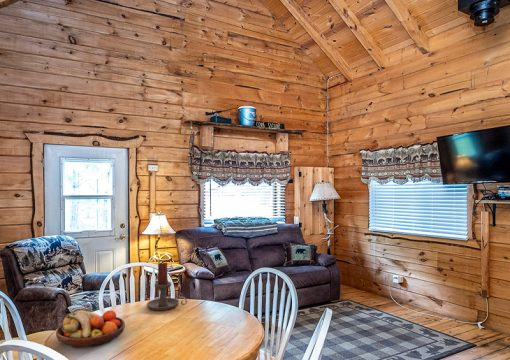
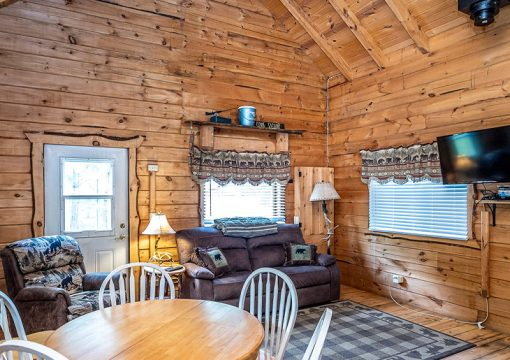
- fruit bowl (91, 324)
- candle holder (167, 284)
